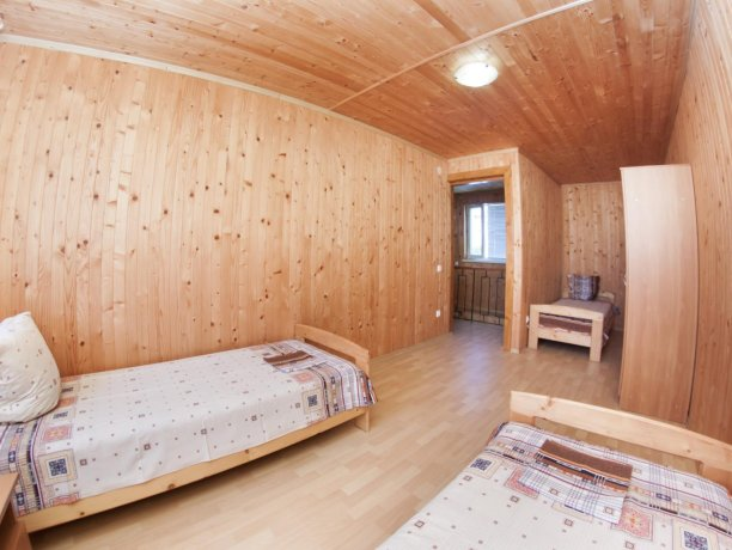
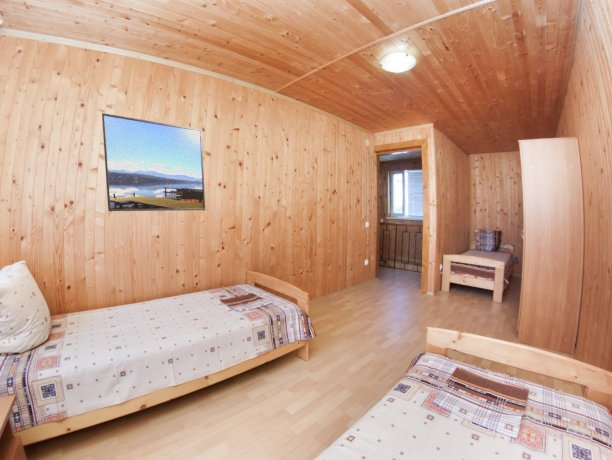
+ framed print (158, 166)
